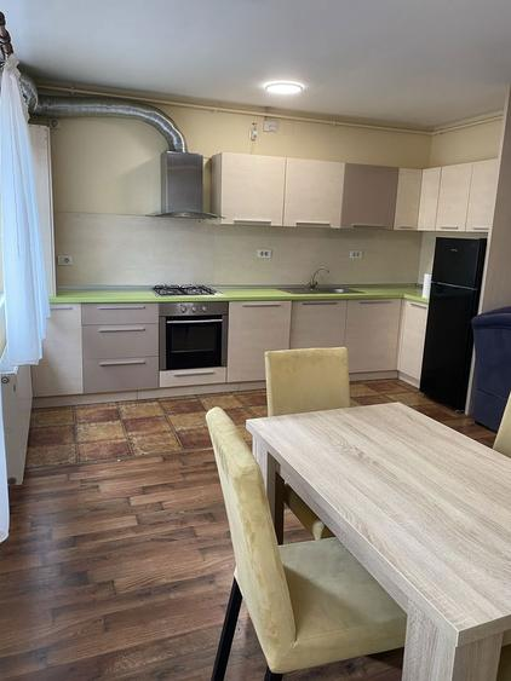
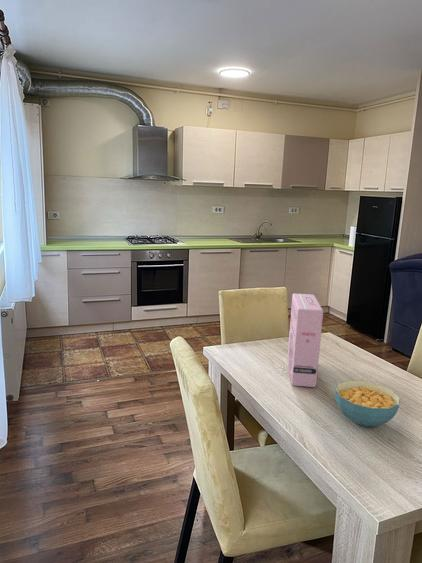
+ cereal bowl (365, 407)
+ cereal box (303, 337)
